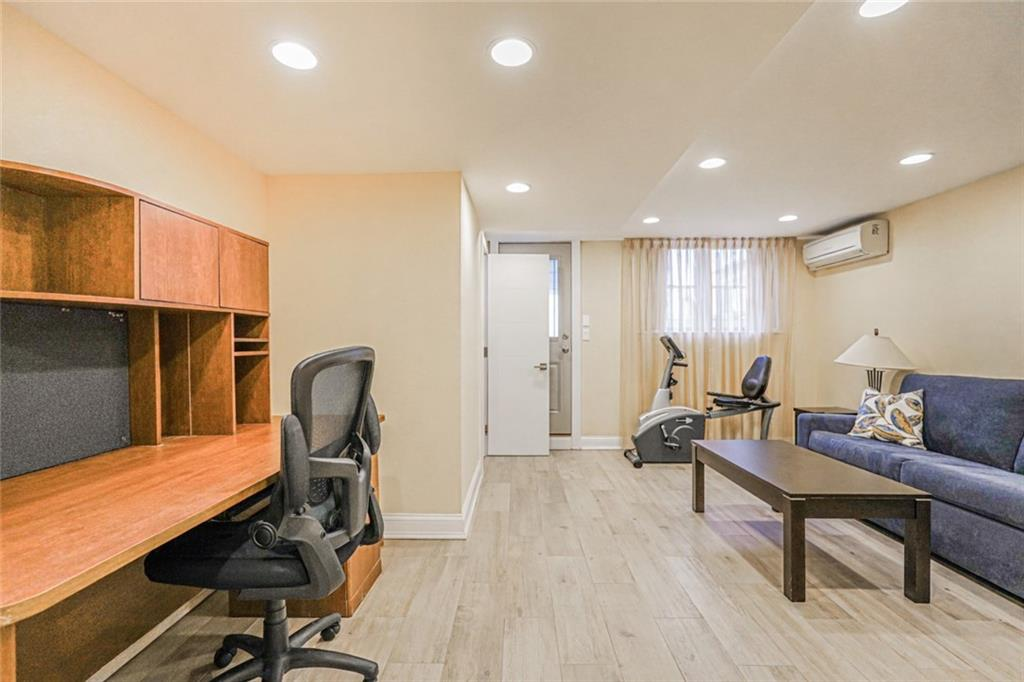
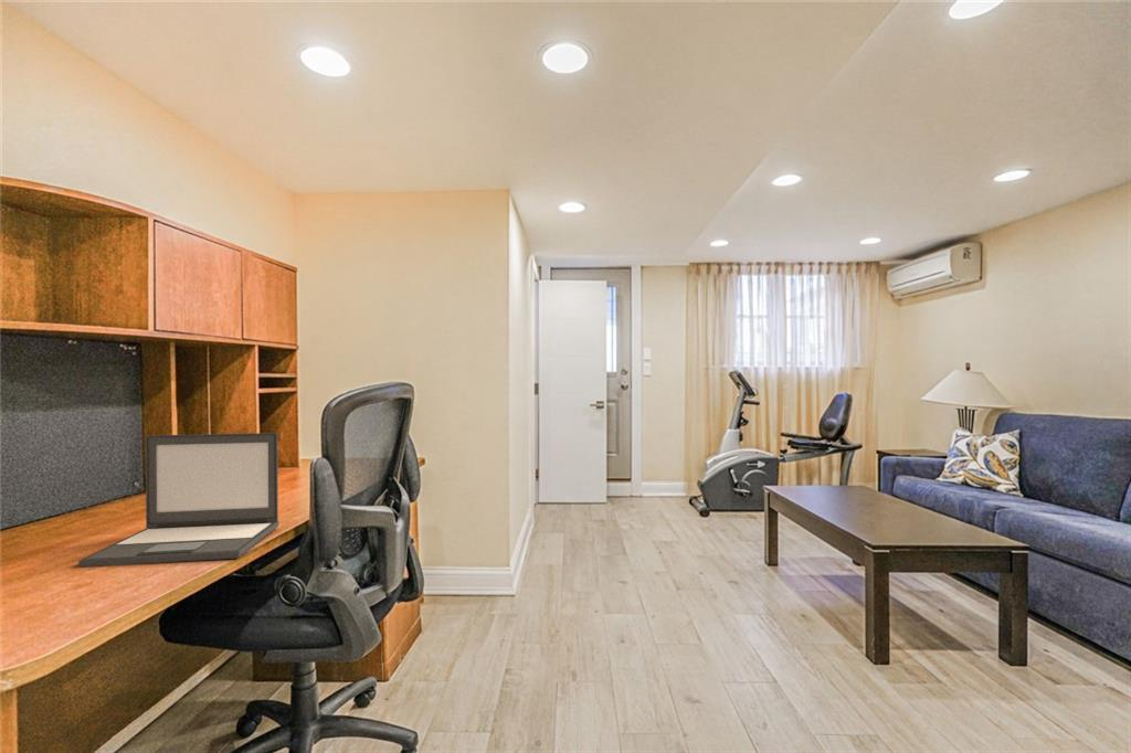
+ laptop (190, 491)
